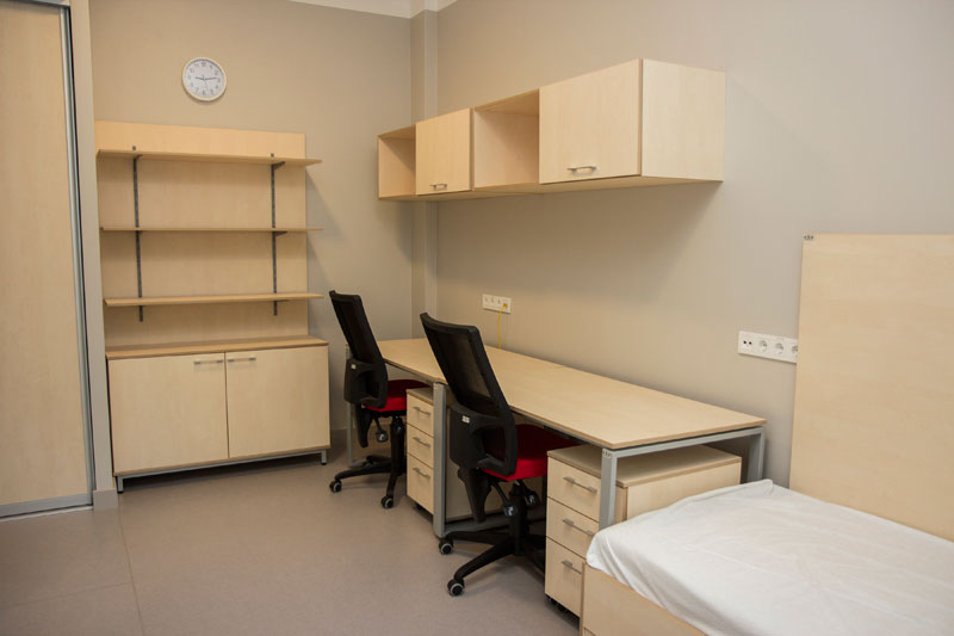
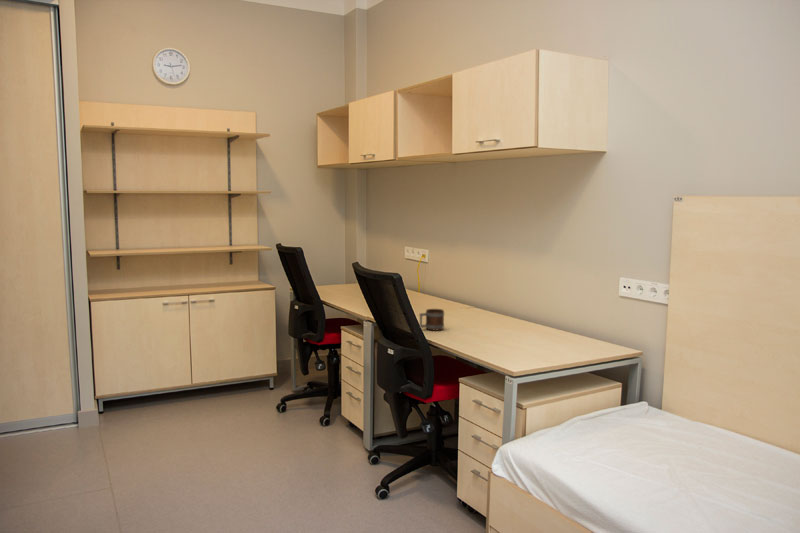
+ mug (431, 319)
